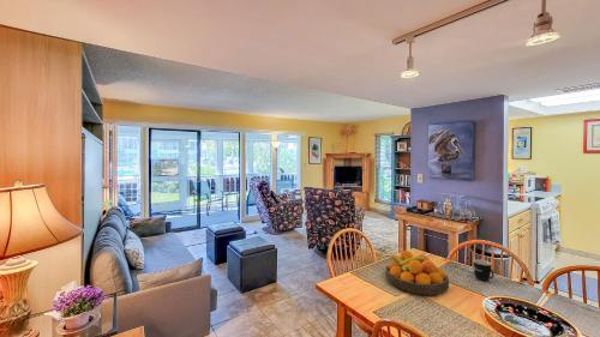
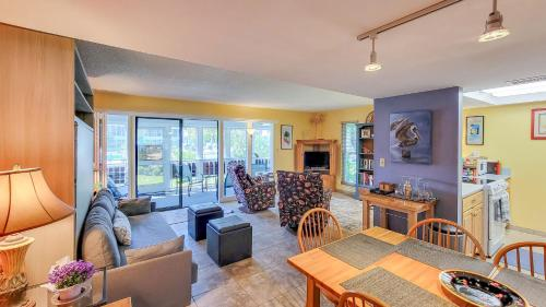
- mug (484, 271)
- fruit bowl (415, 267)
